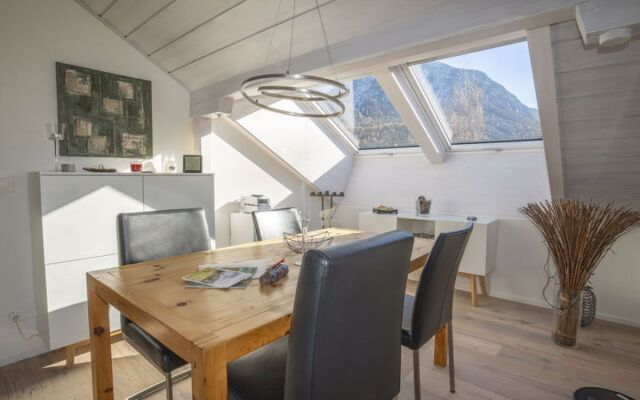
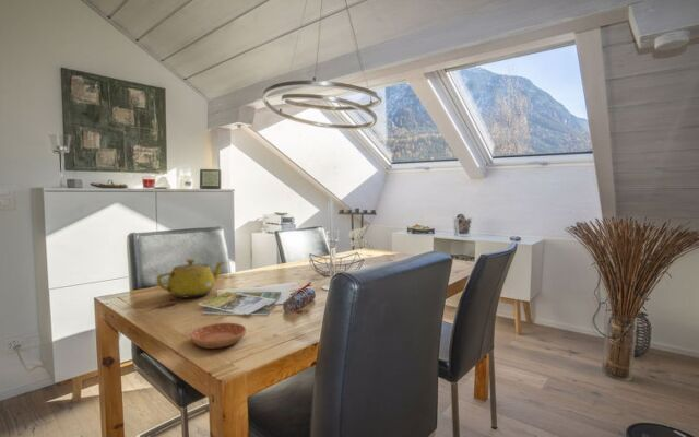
+ teapot (193, 276)
+ saucer (218, 335)
